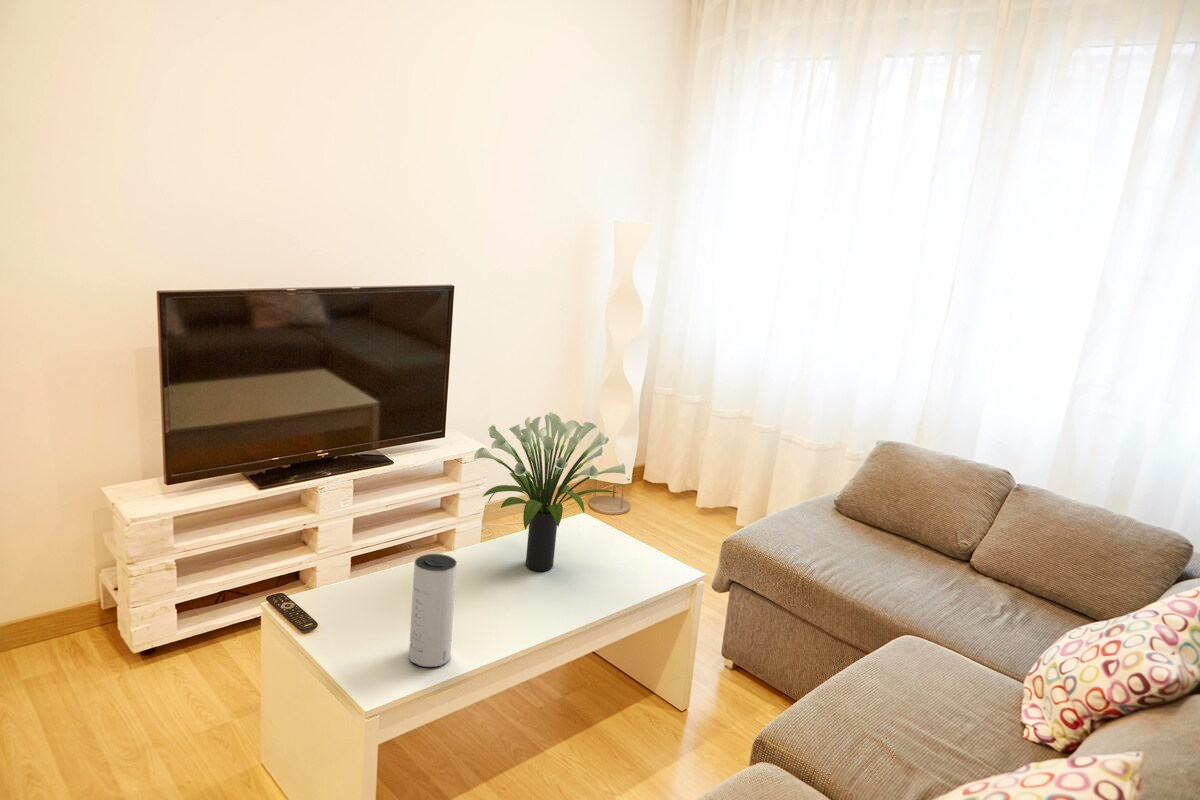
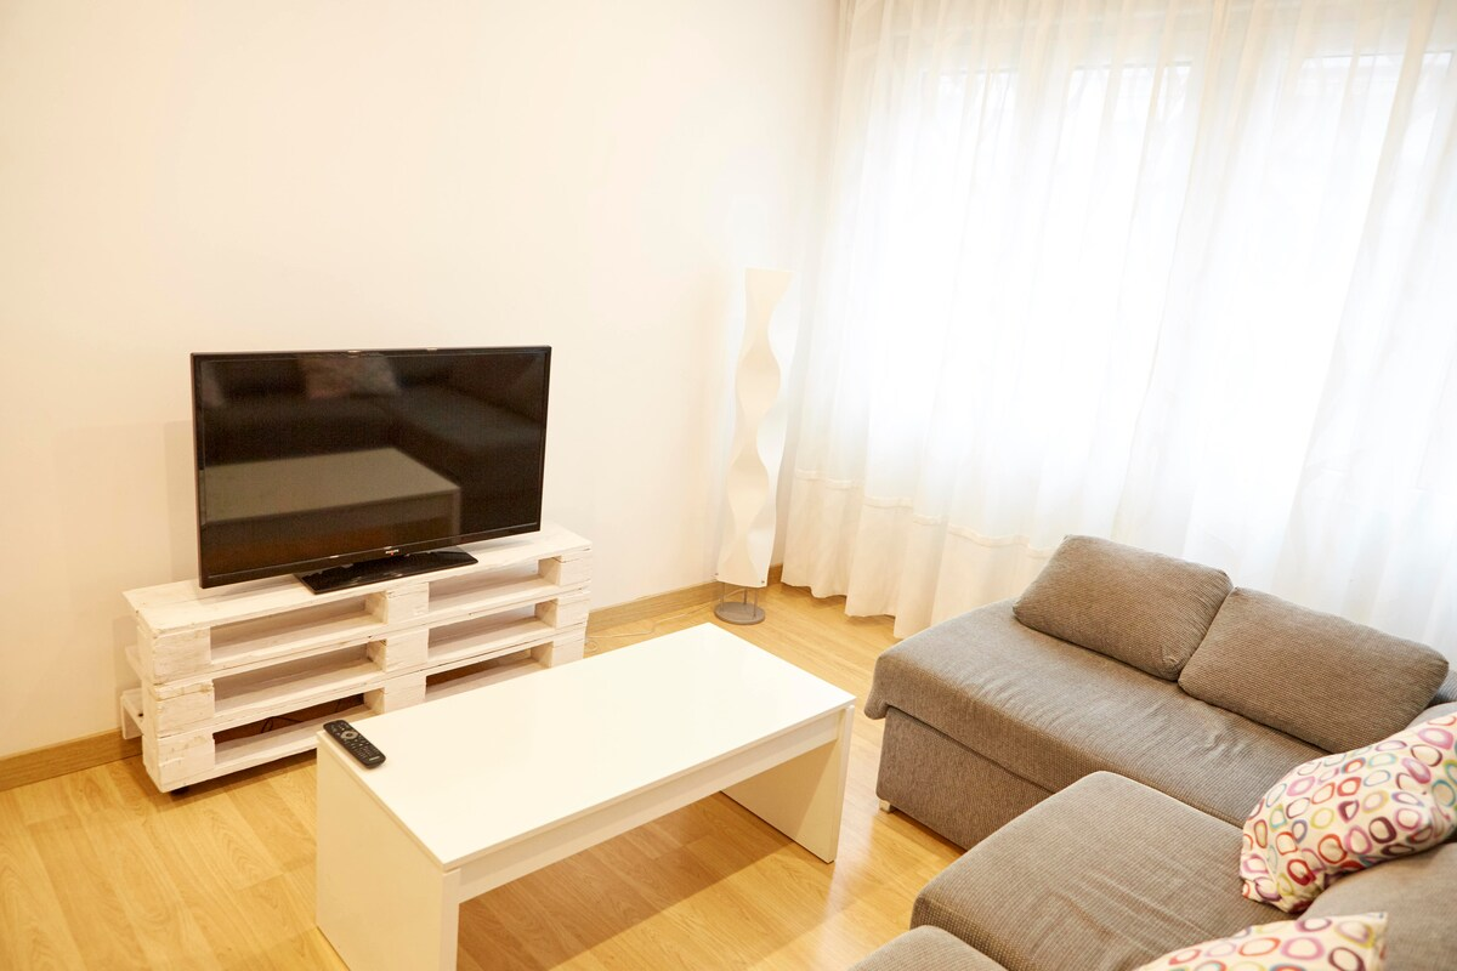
- speaker (432, 609)
- potted plant (550, 490)
